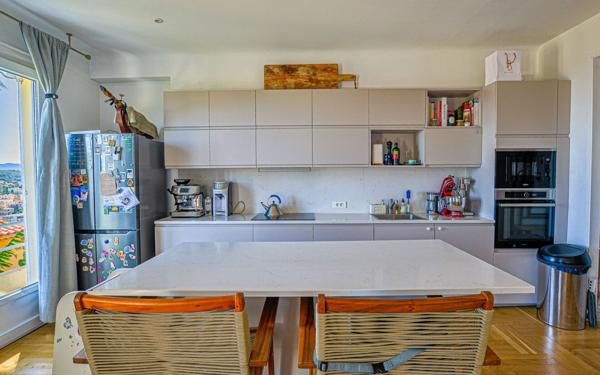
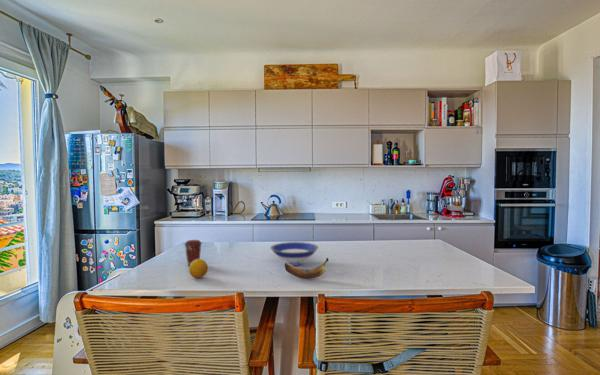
+ bowl (294, 255)
+ fruit (198, 268)
+ coffee cup (193, 253)
+ banana (306, 269)
